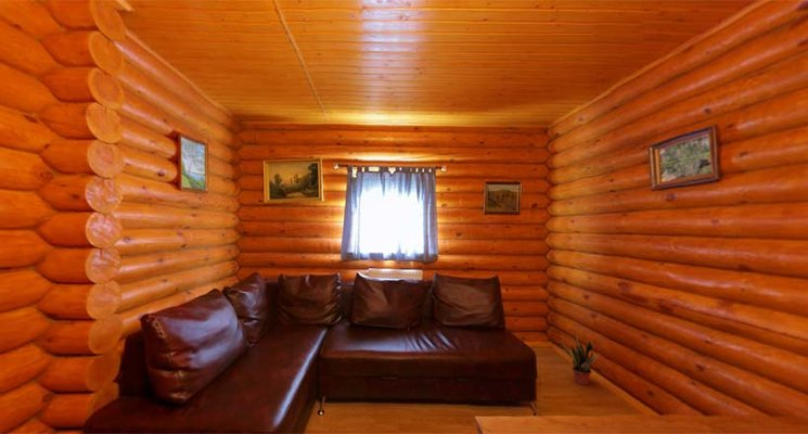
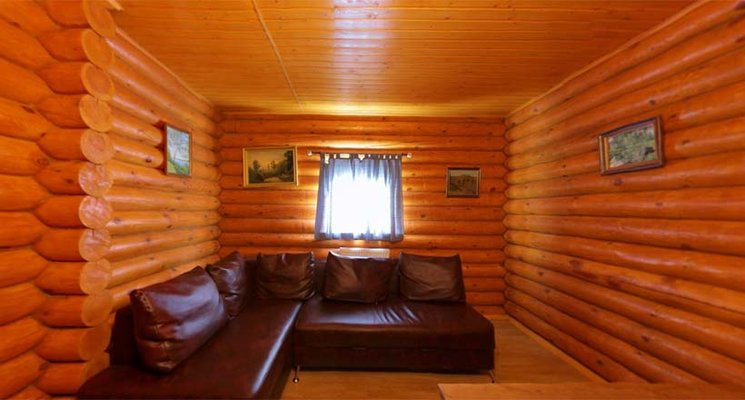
- potted plant (578, 359)
